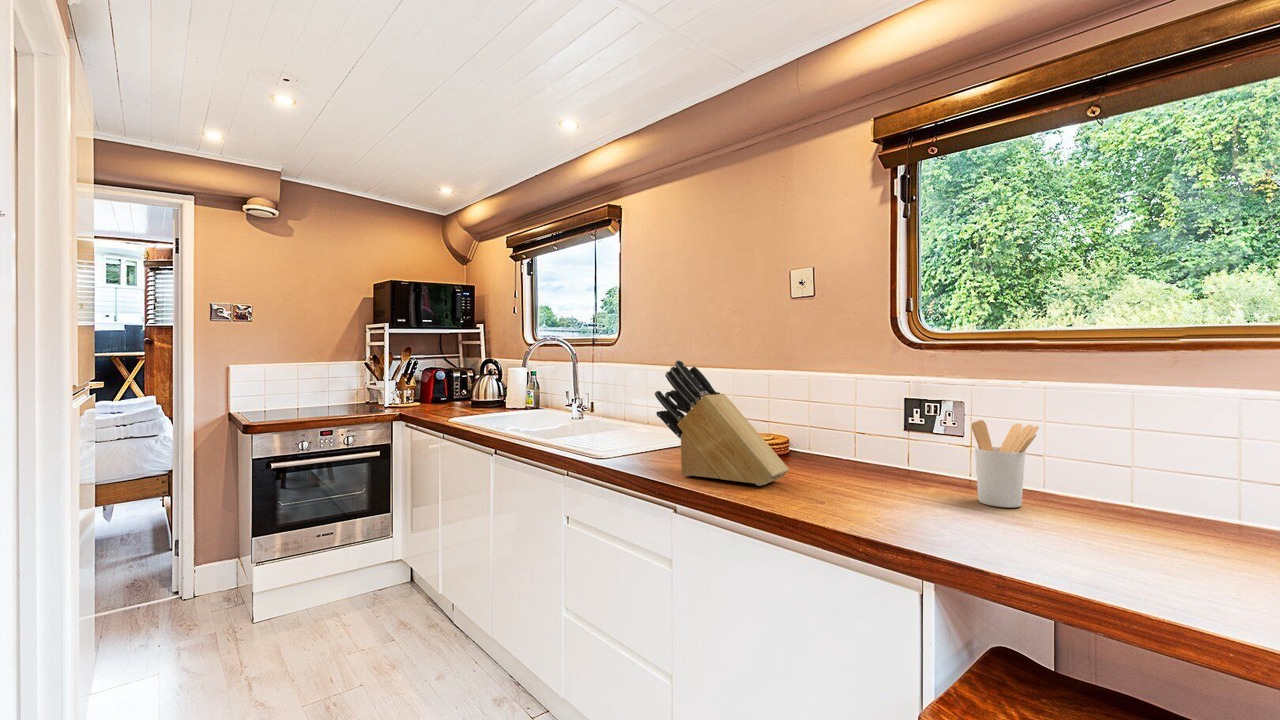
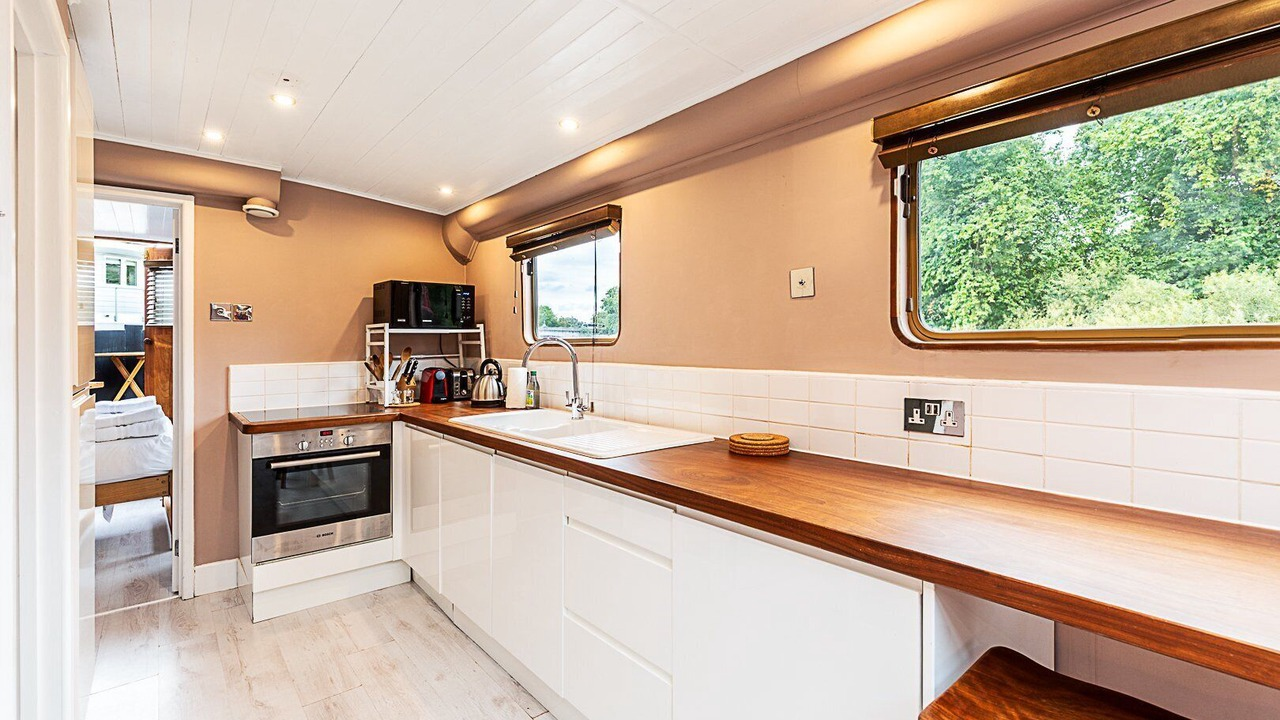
- utensil holder (1007, 461)
- knife block (718, 418)
